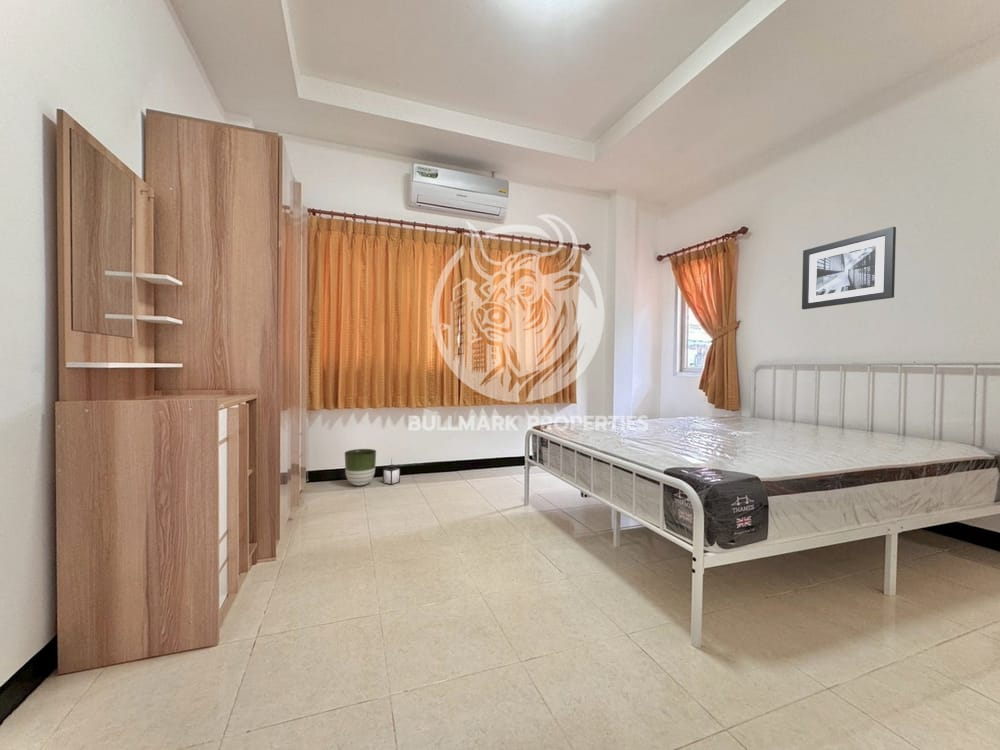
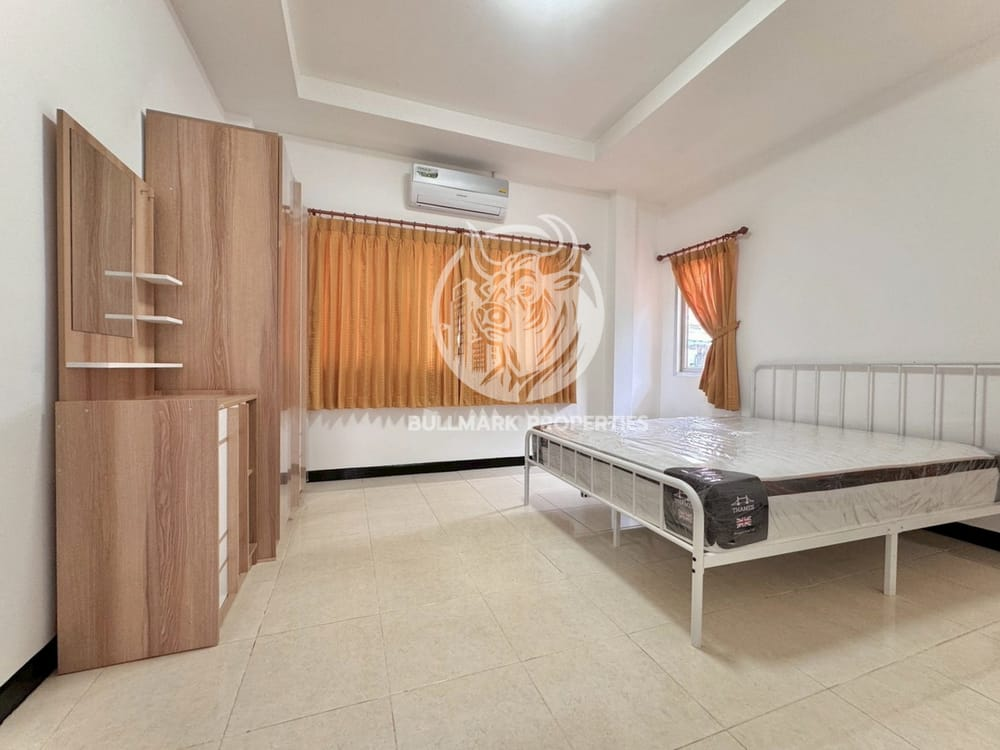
- wall art (844, 271)
- lantern (391, 467)
- planter (360, 468)
